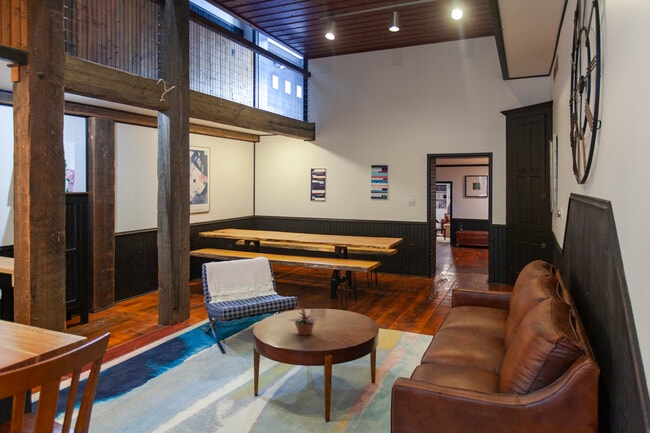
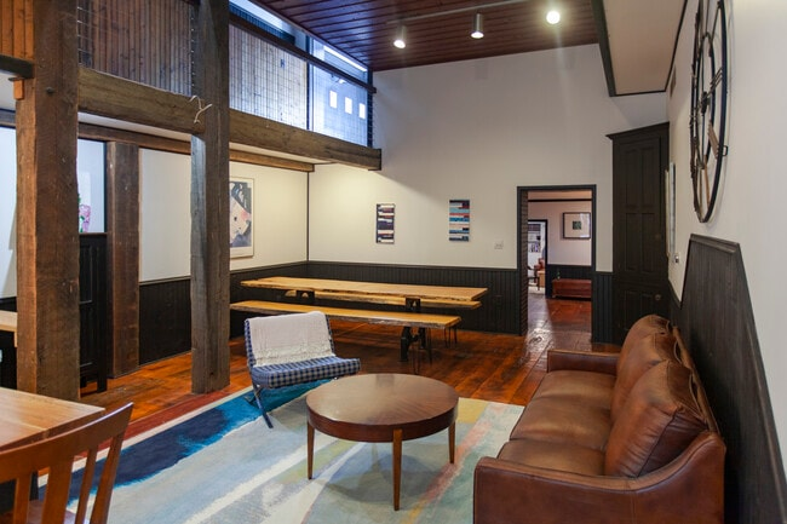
- potted plant (304, 318)
